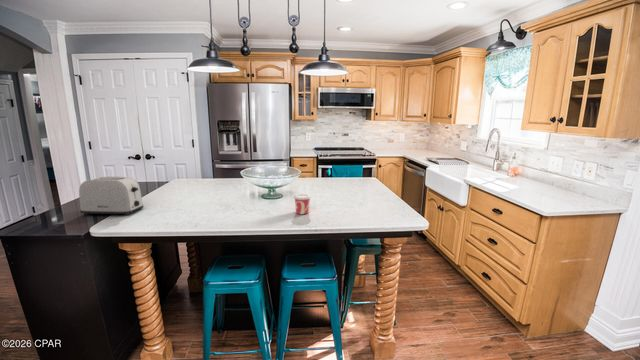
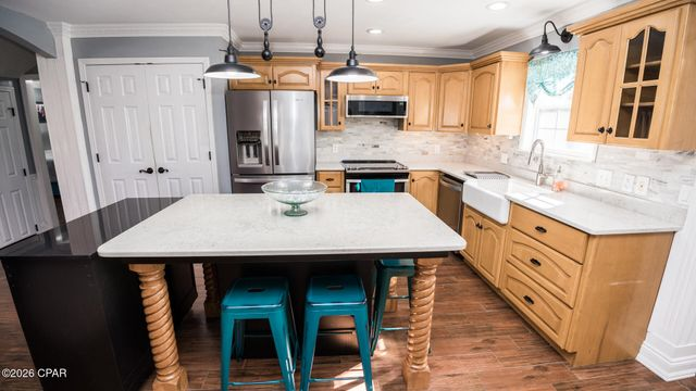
- cup (302, 204)
- toaster (112, 195)
